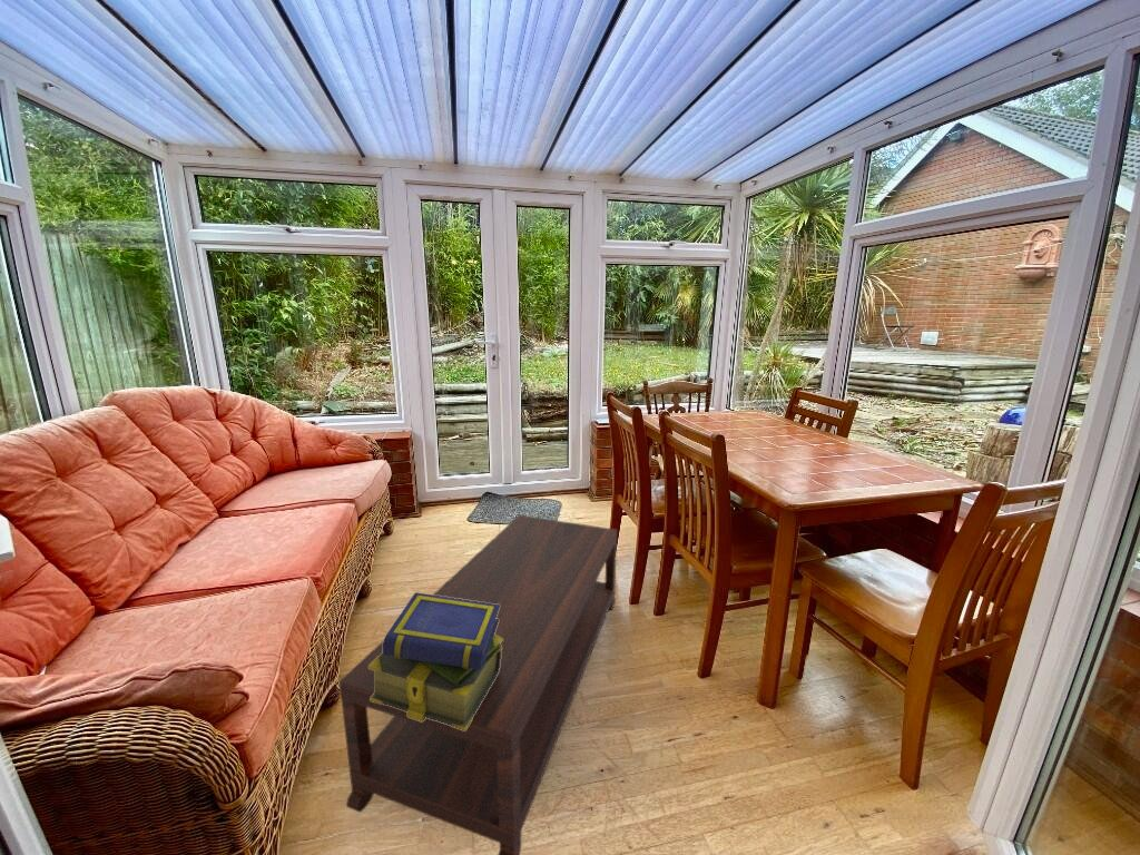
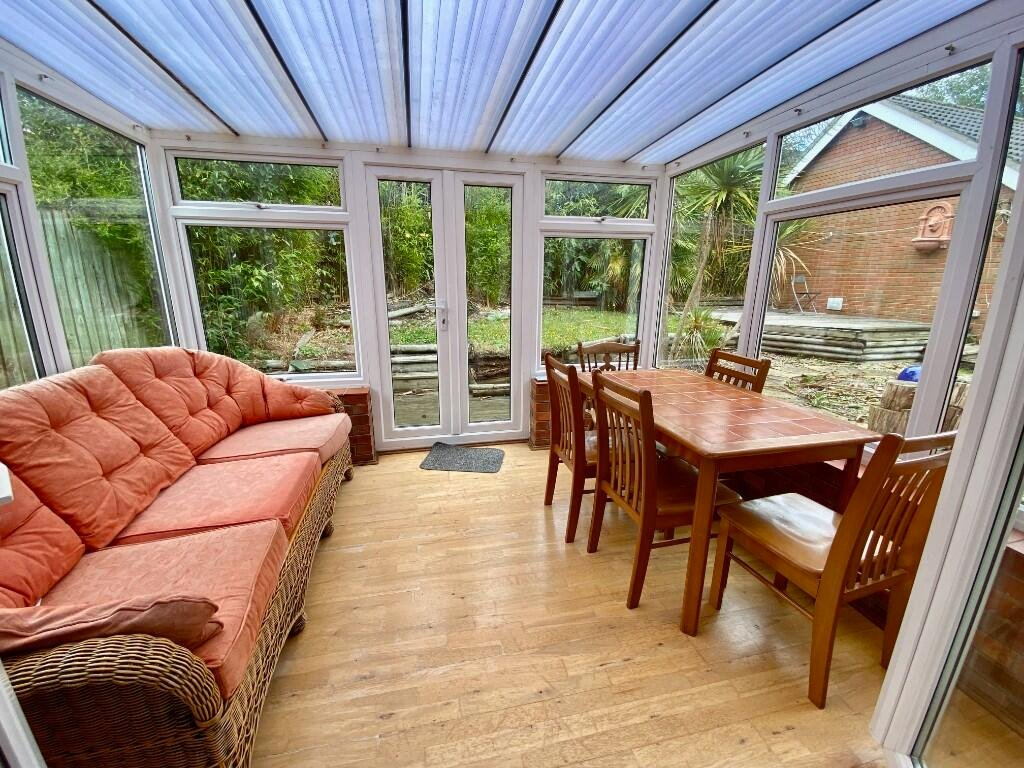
- coffee table (517, 632)
- stack of books (443, 649)
